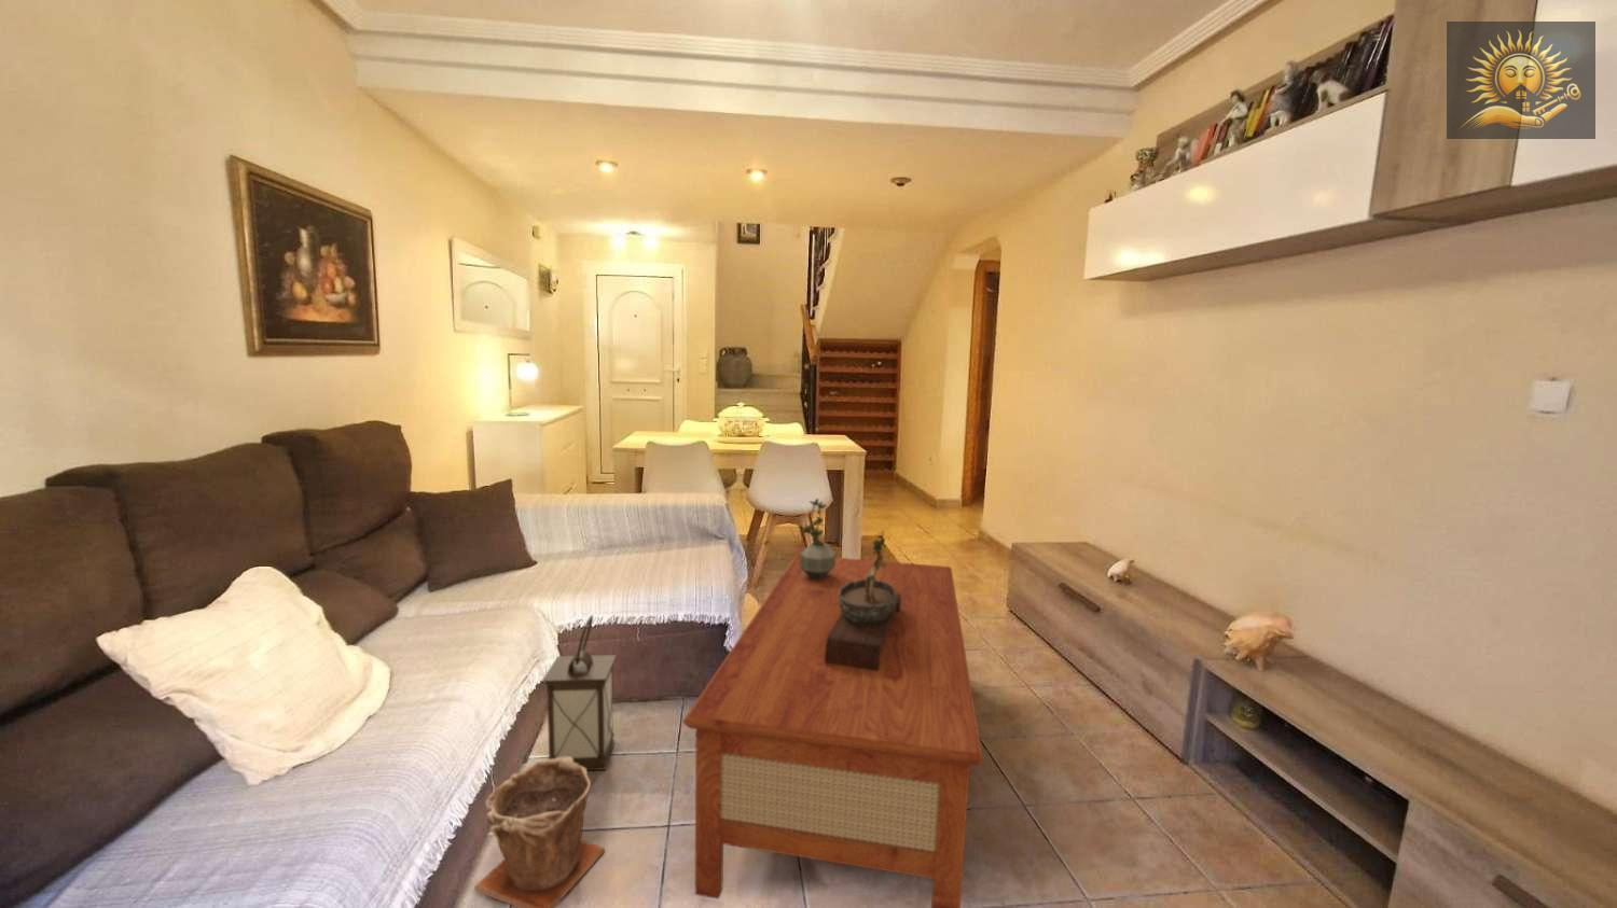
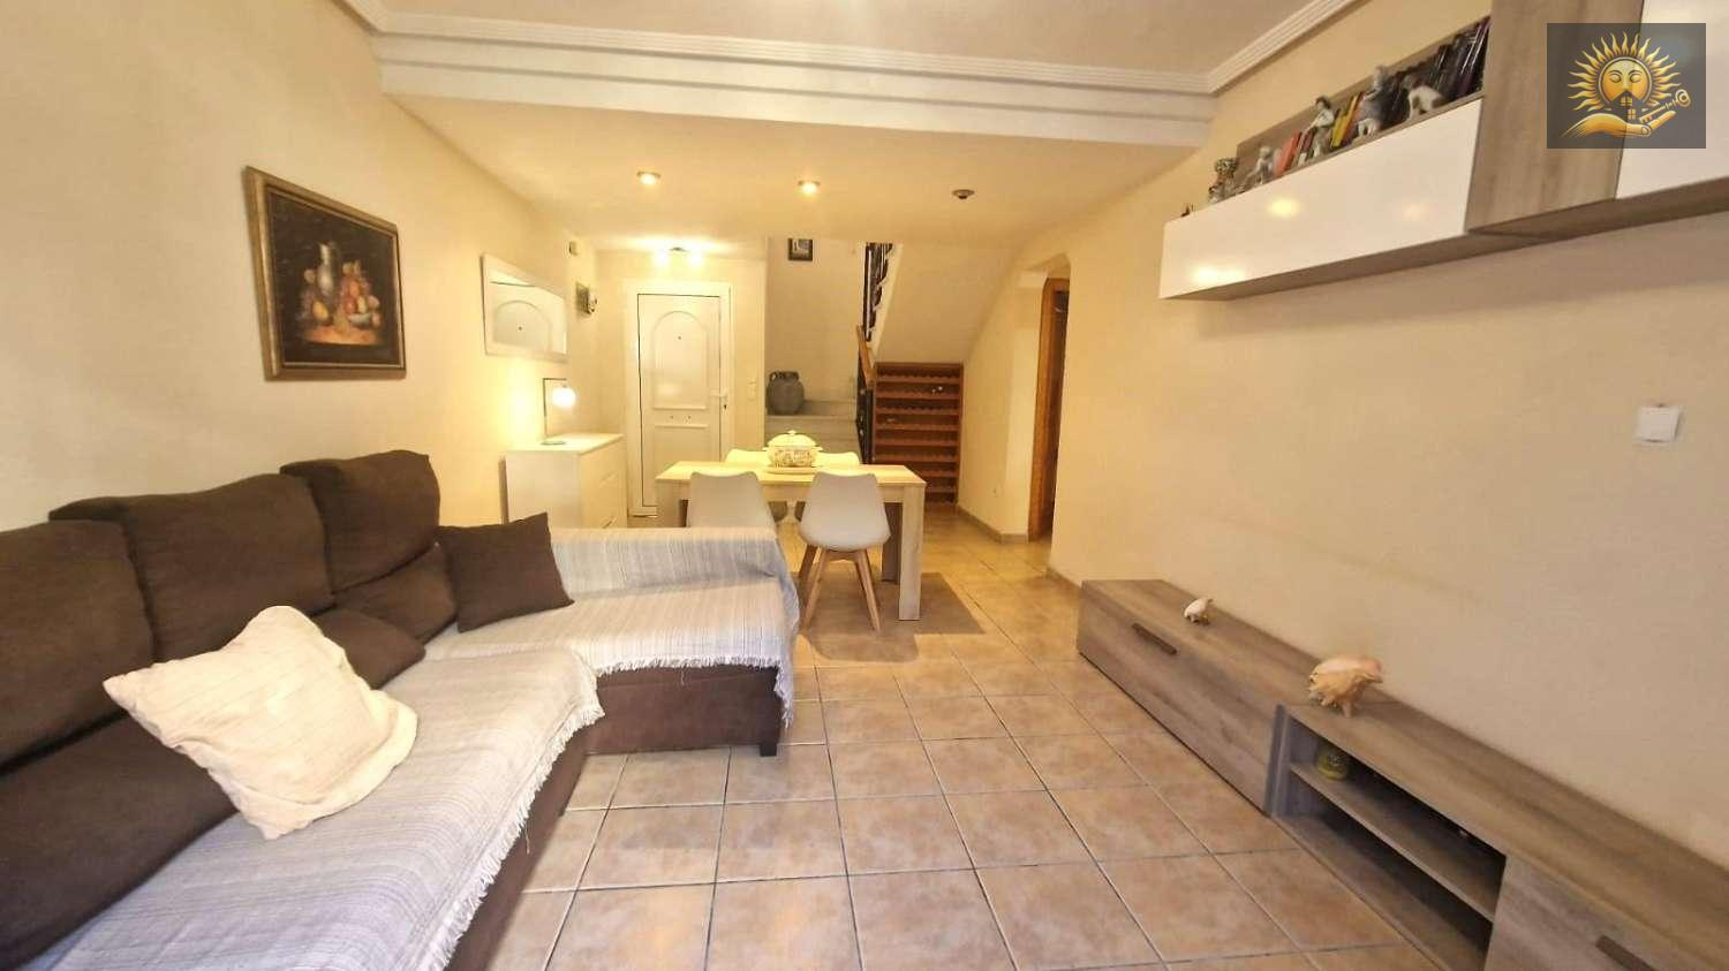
- bonsai tree (867, 581)
- plant pot (540, 827)
- coffee table (854, 687)
- potted plant (816, 537)
- lantern (581, 687)
